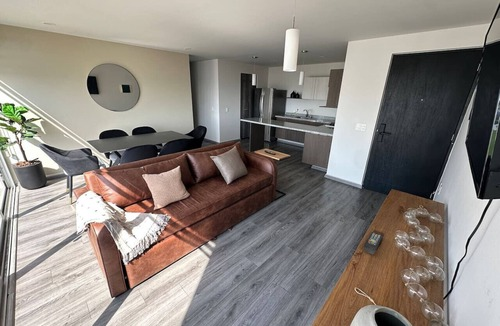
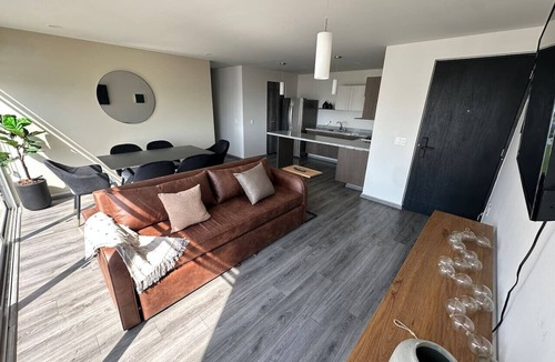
- remote control (373, 241)
